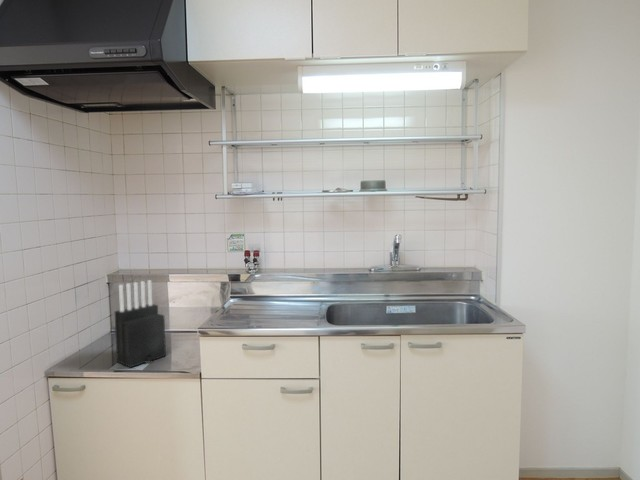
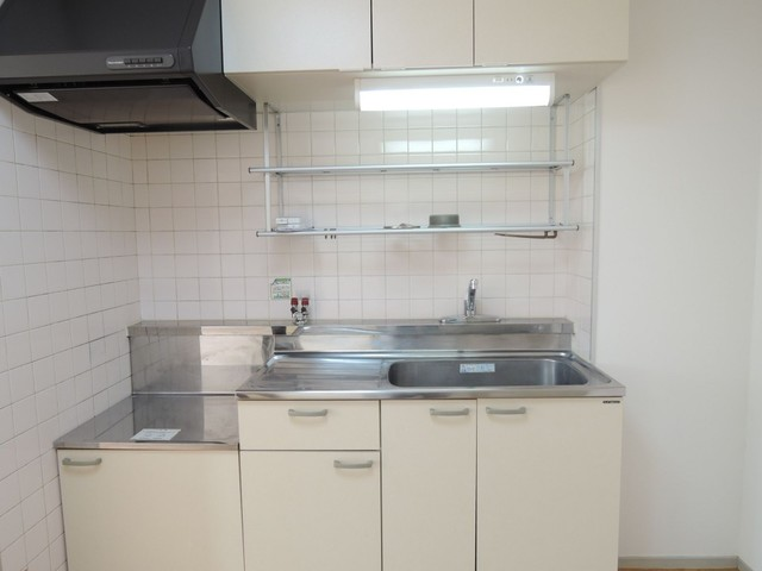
- knife block (141, 321)
